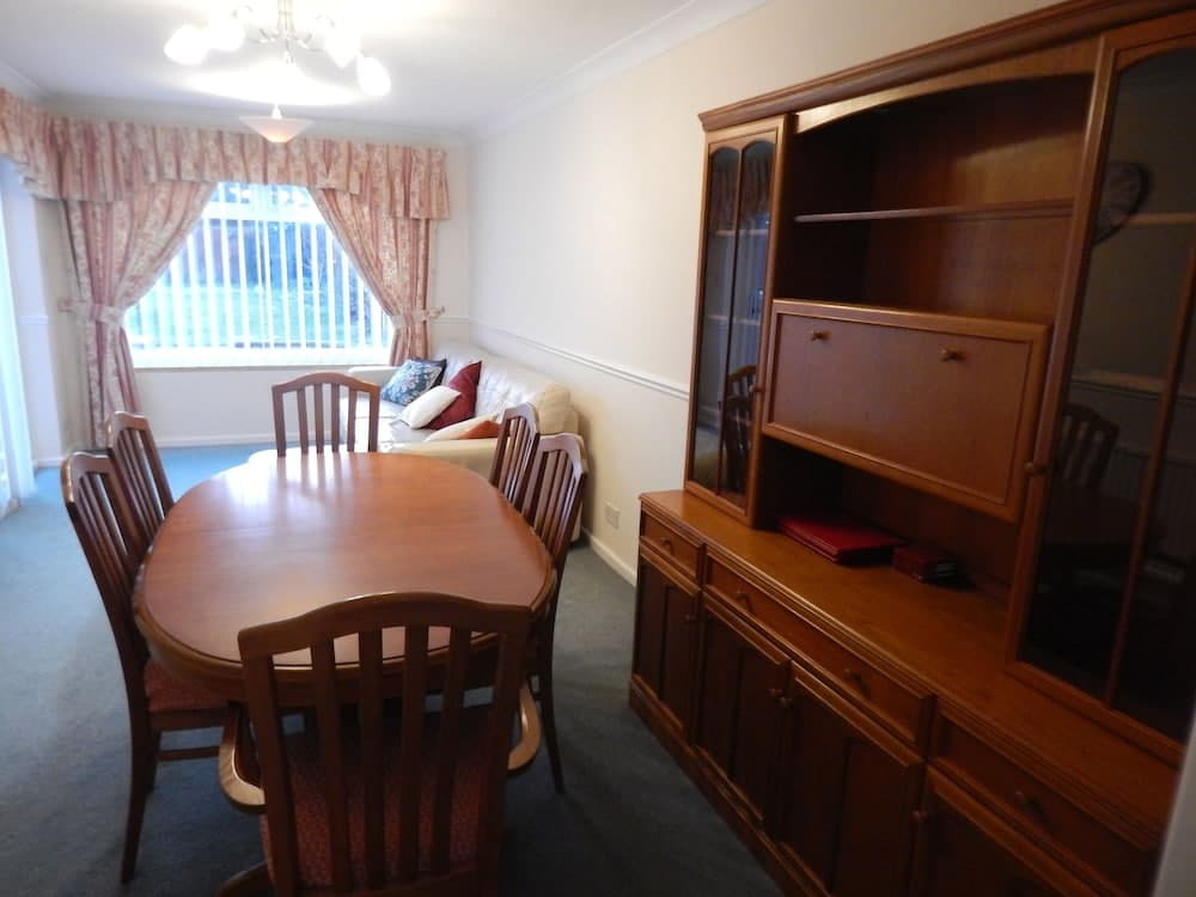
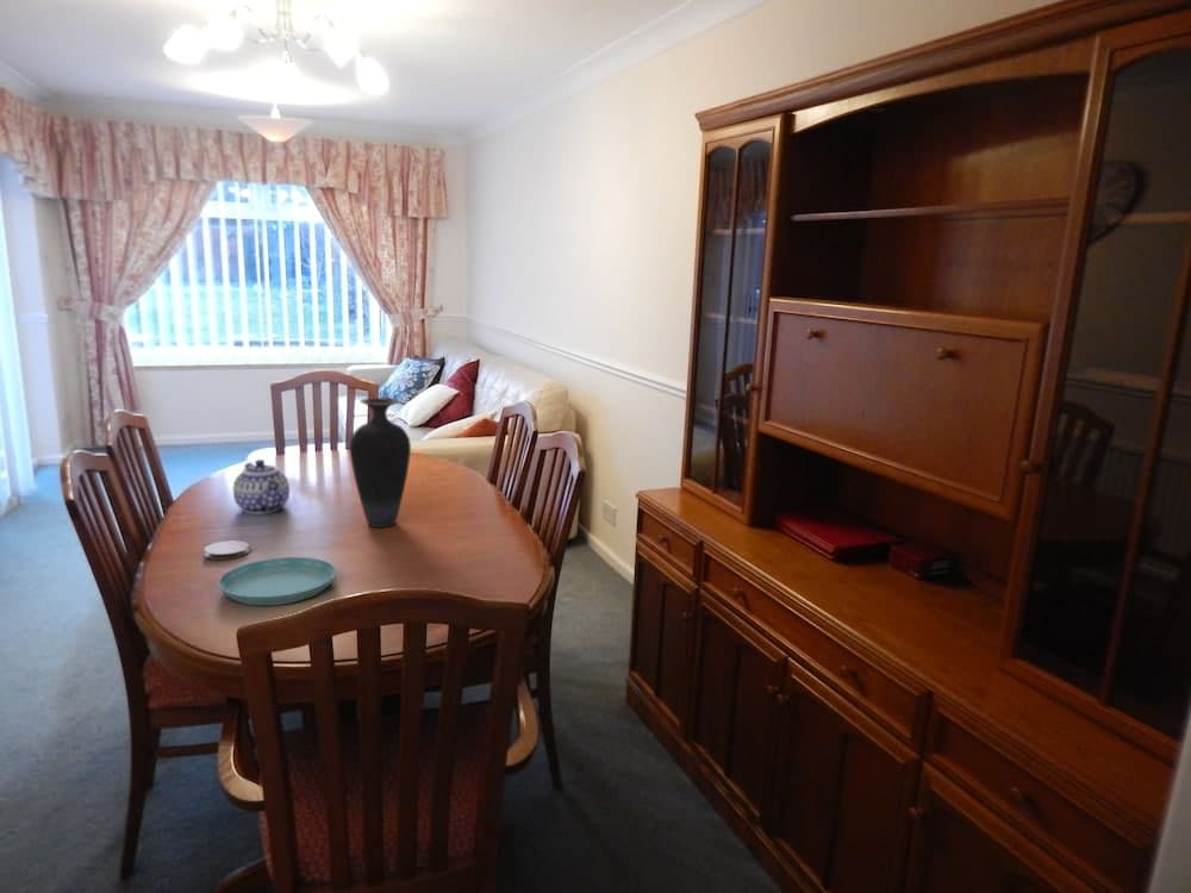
+ coaster (226, 549)
+ saucer (279, 581)
+ teapot (261, 485)
+ vase (380, 462)
